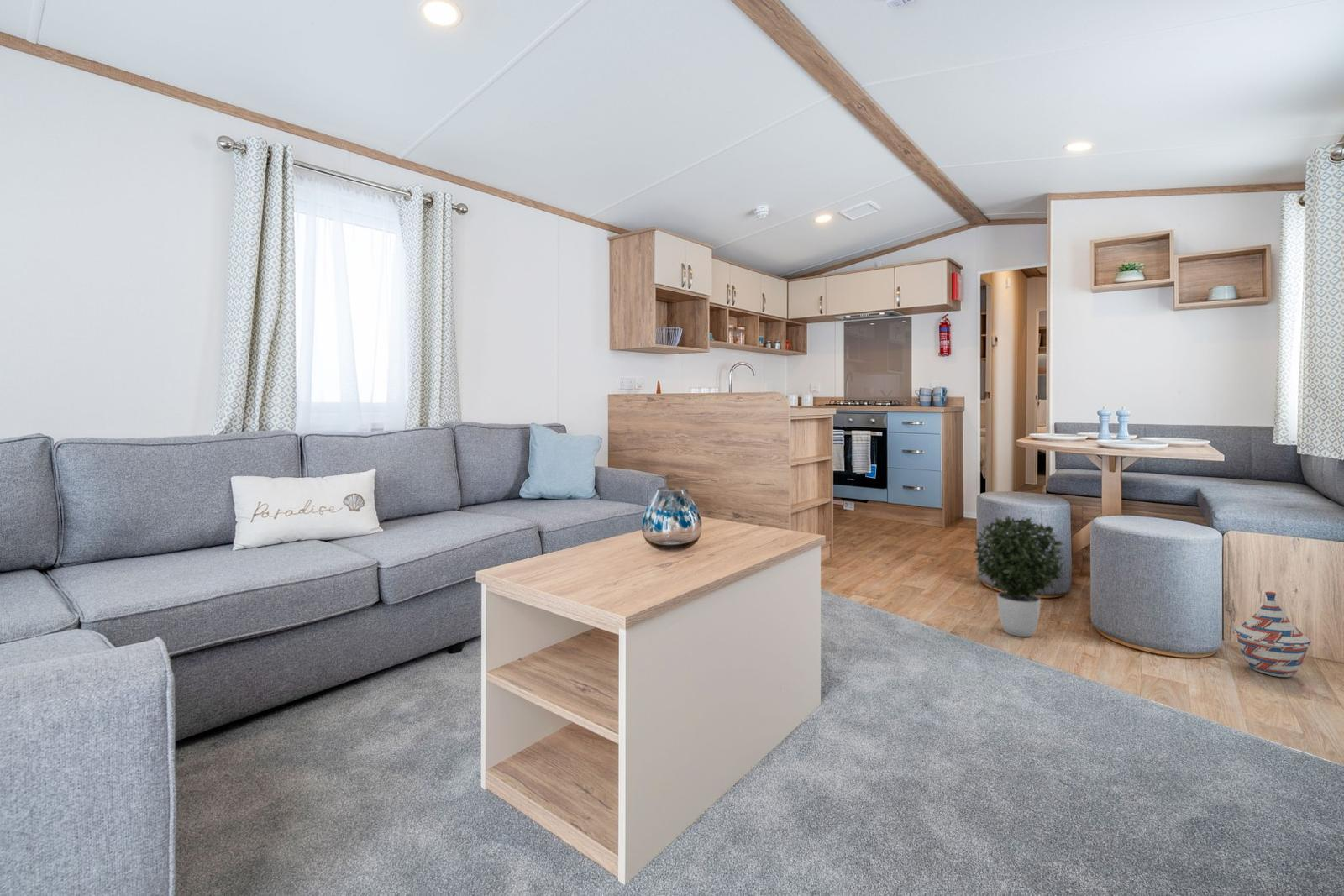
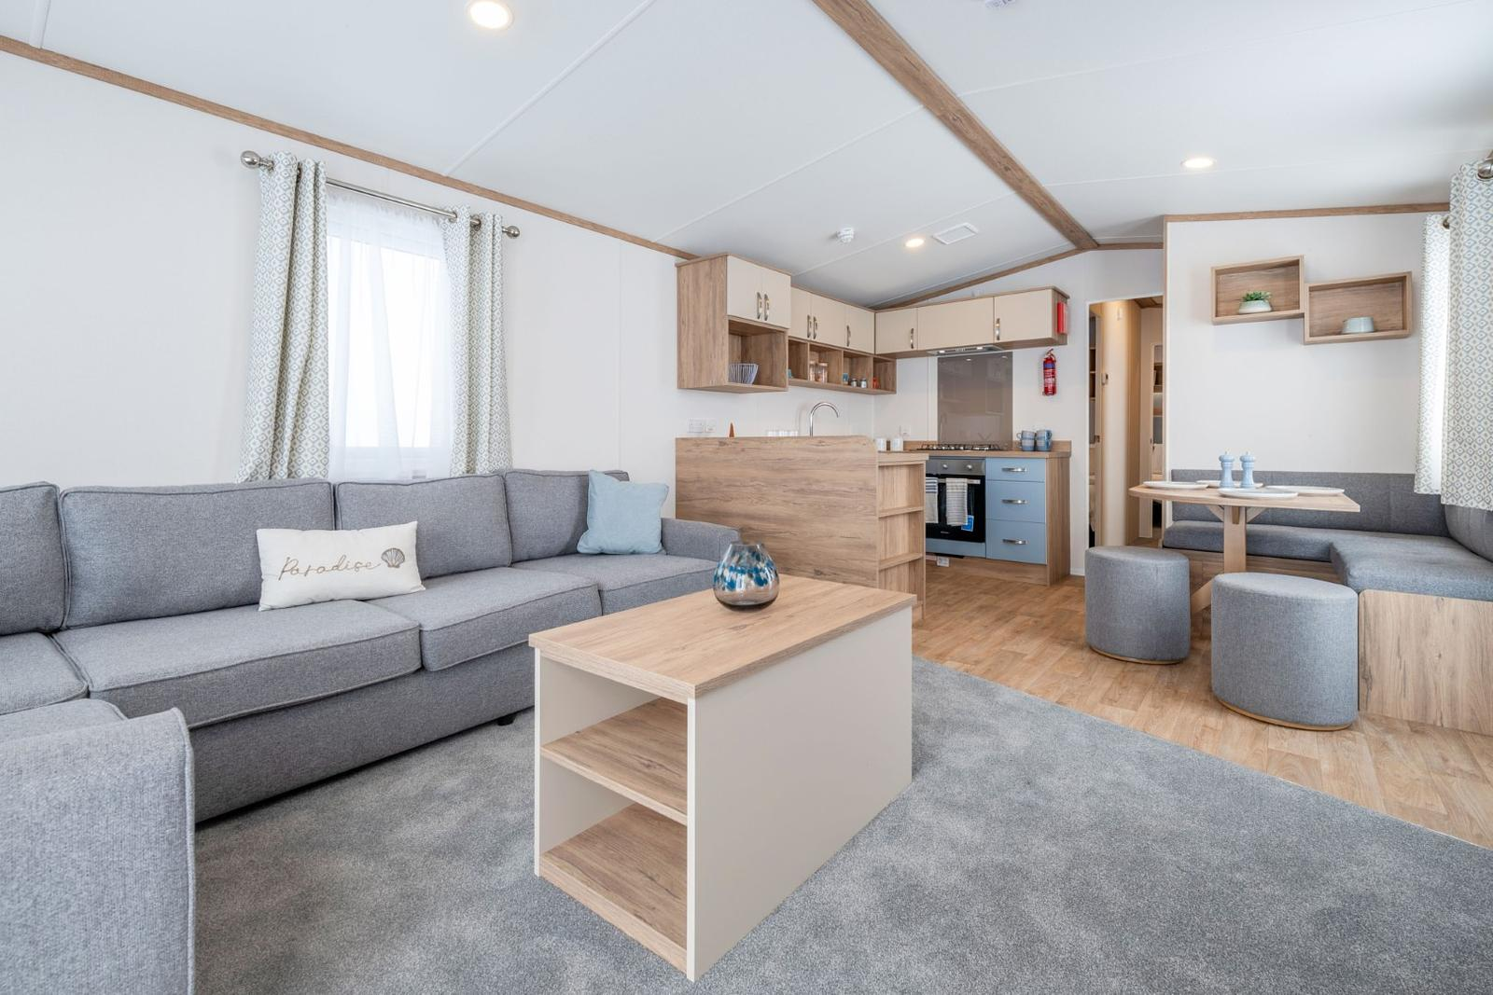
- woven basket (1271, 632)
- potted plant (1016, 574)
